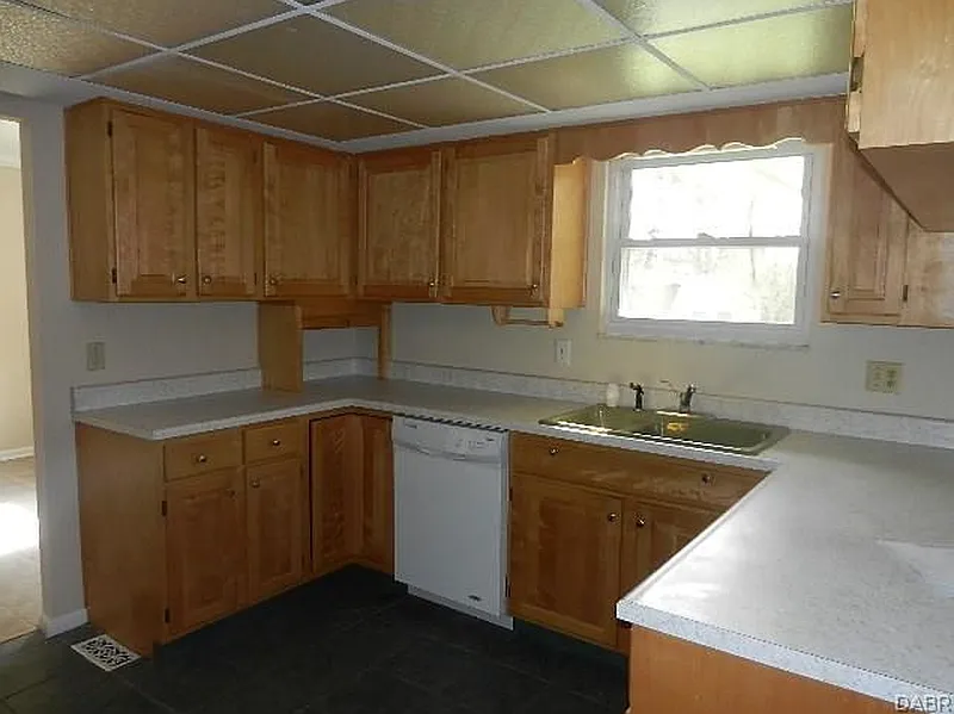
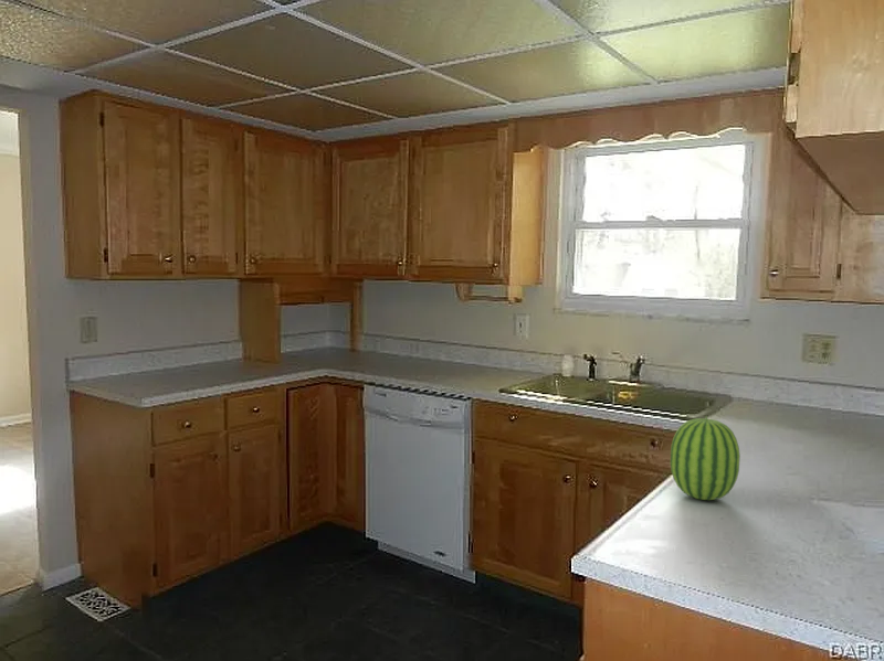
+ fruit (704, 456)
